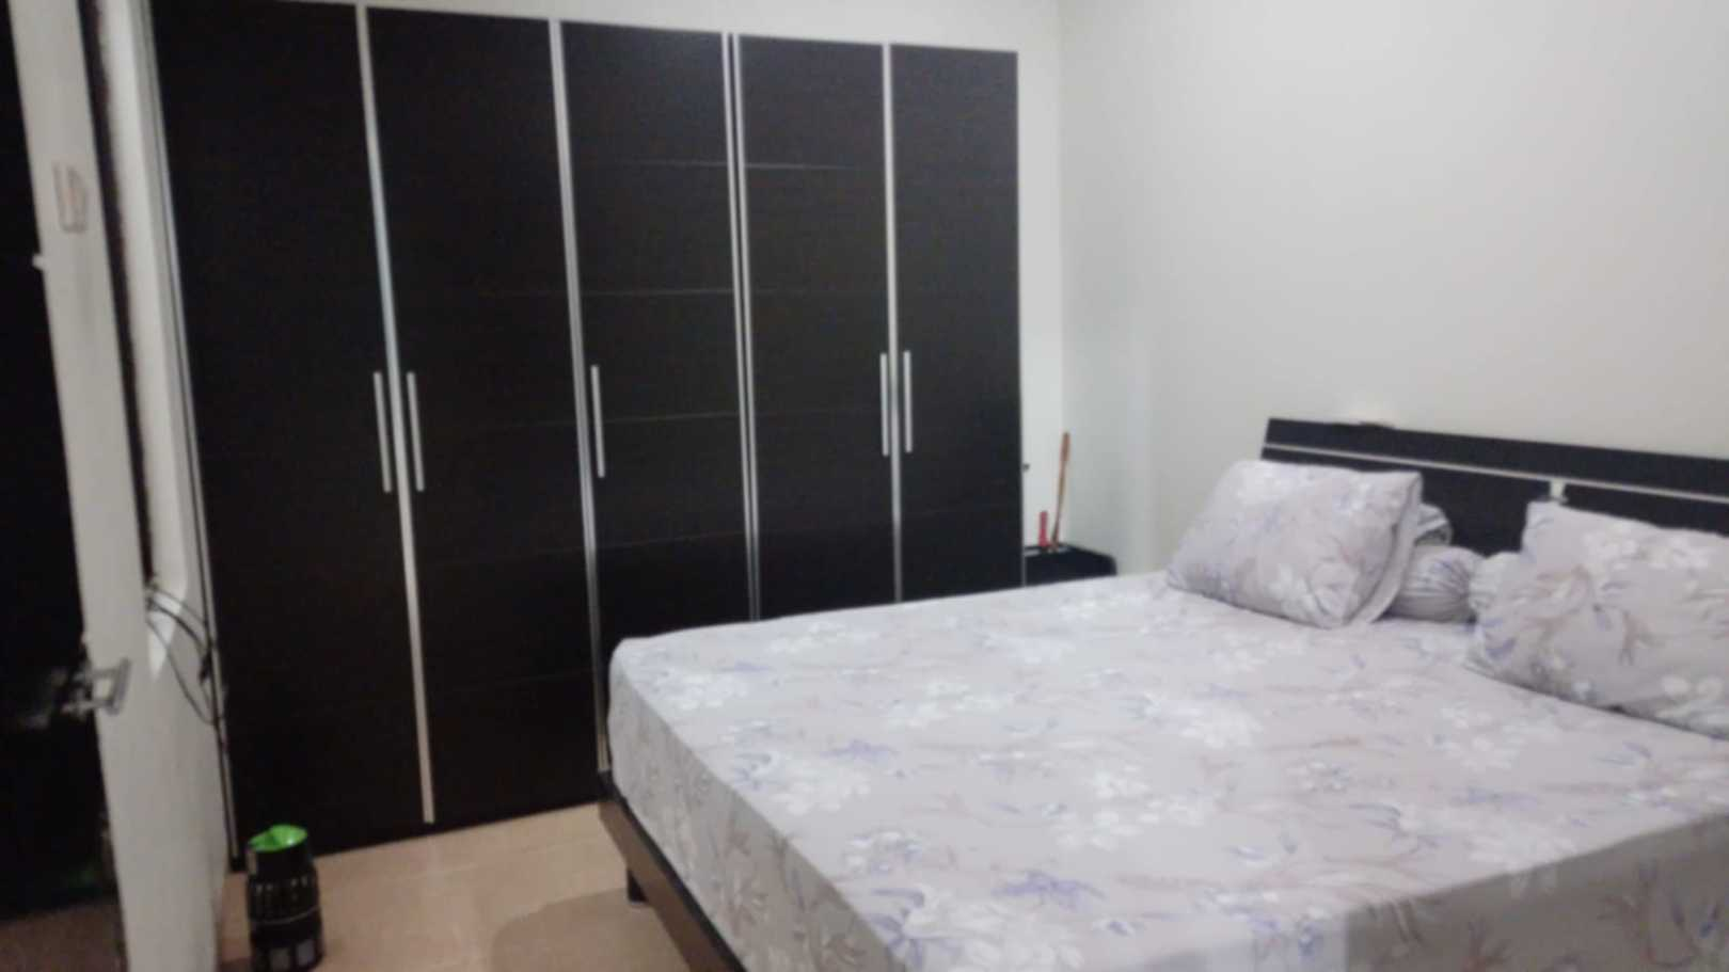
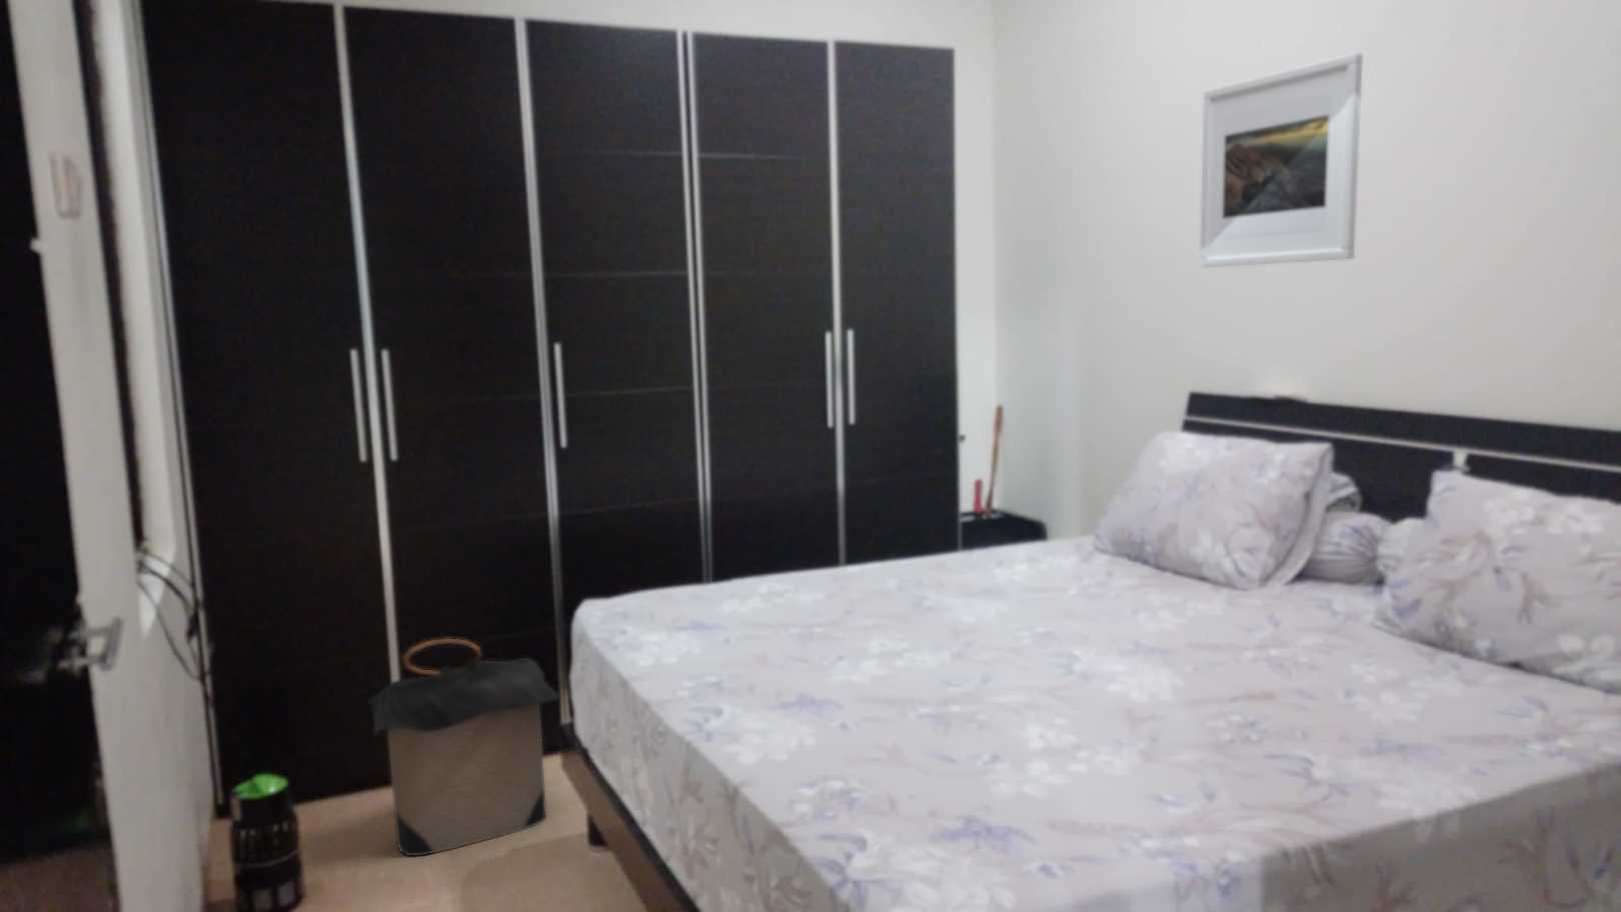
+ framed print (1274, 169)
+ laundry hamper (469, 728)
